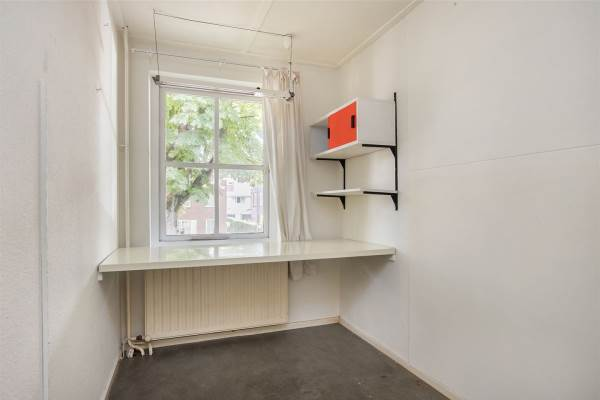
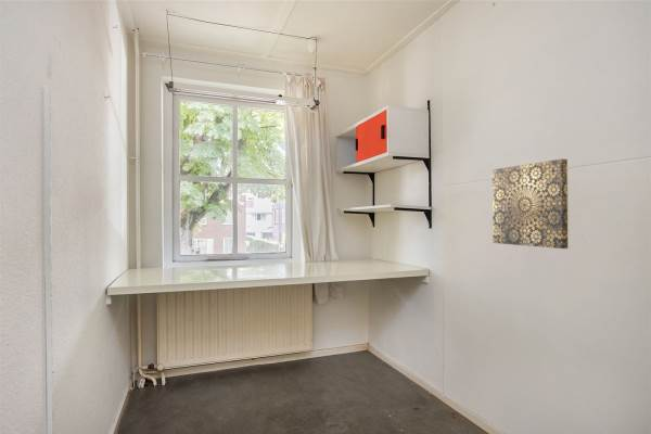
+ wall art (526, 205)
